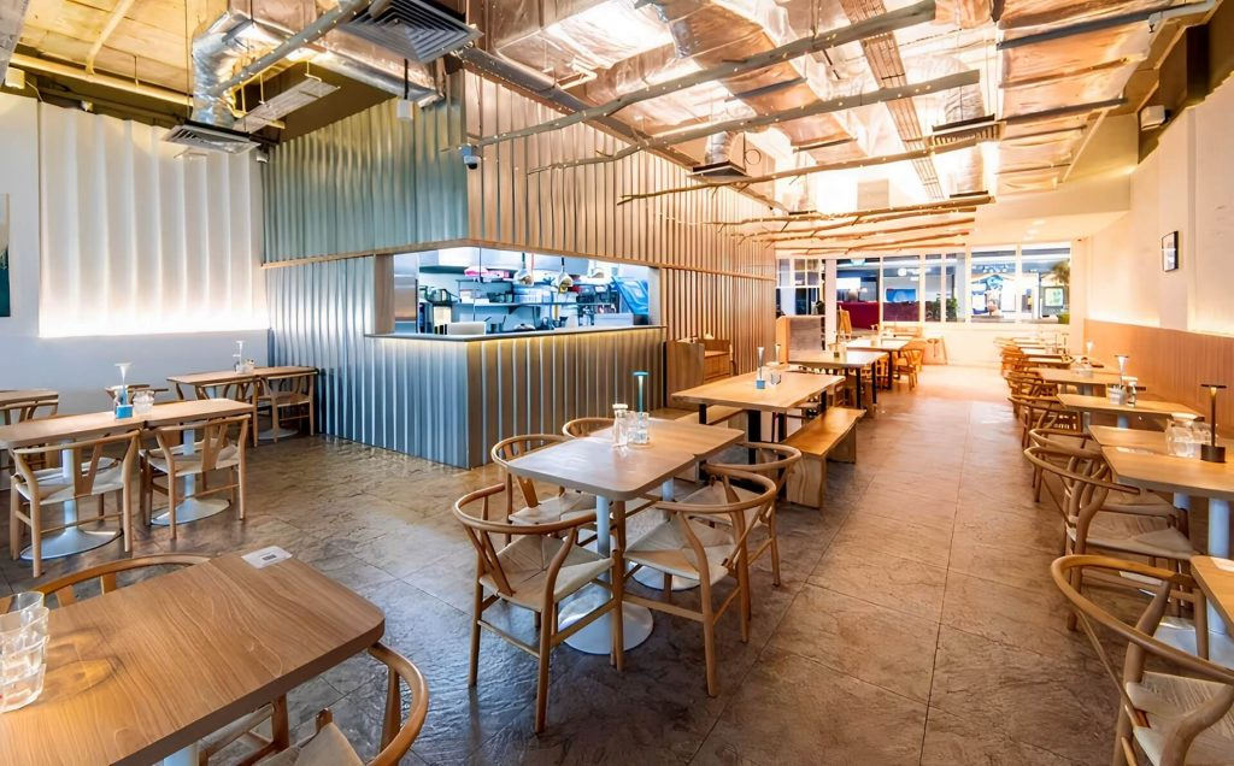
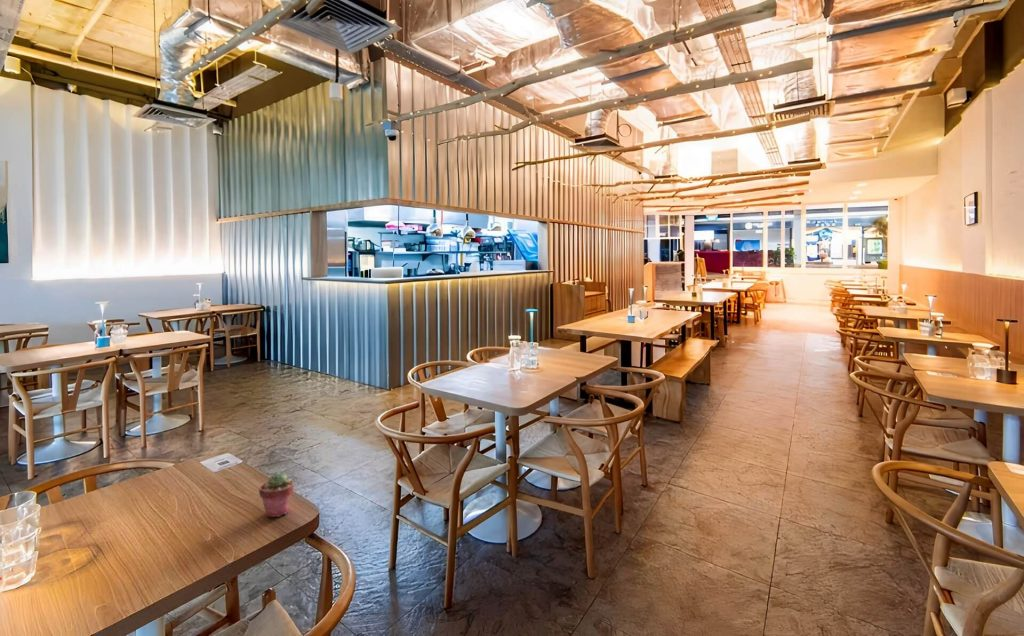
+ potted succulent (276, 492)
